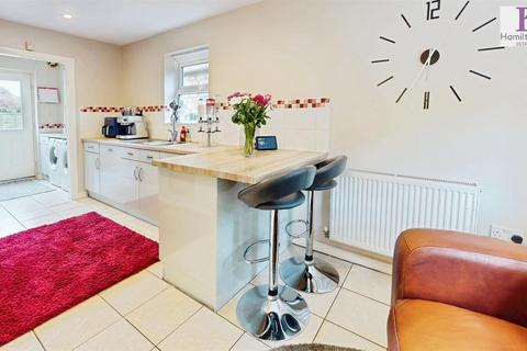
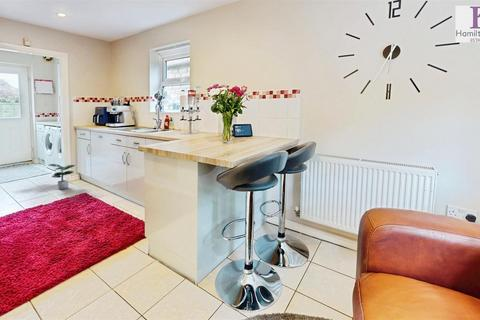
+ potted plant (61, 176)
